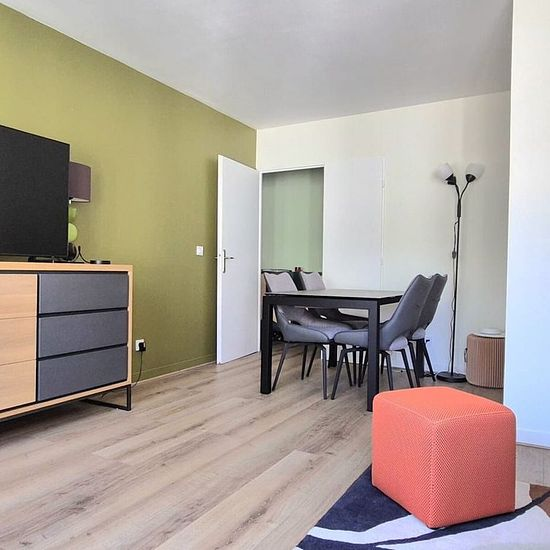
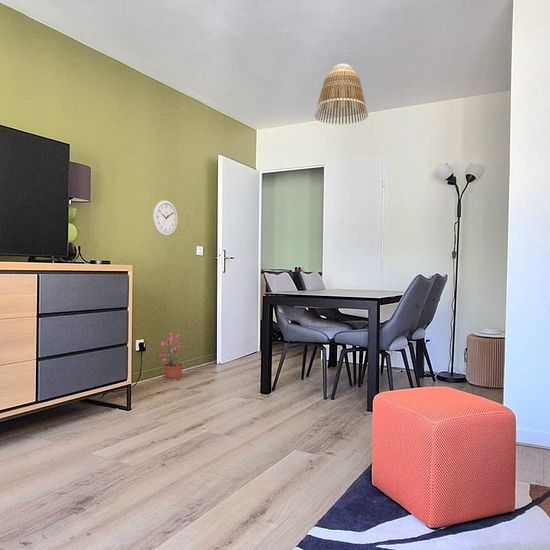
+ lamp shade (342, 91)
+ potted plant (175, 355)
+ wall clock (165, 218)
